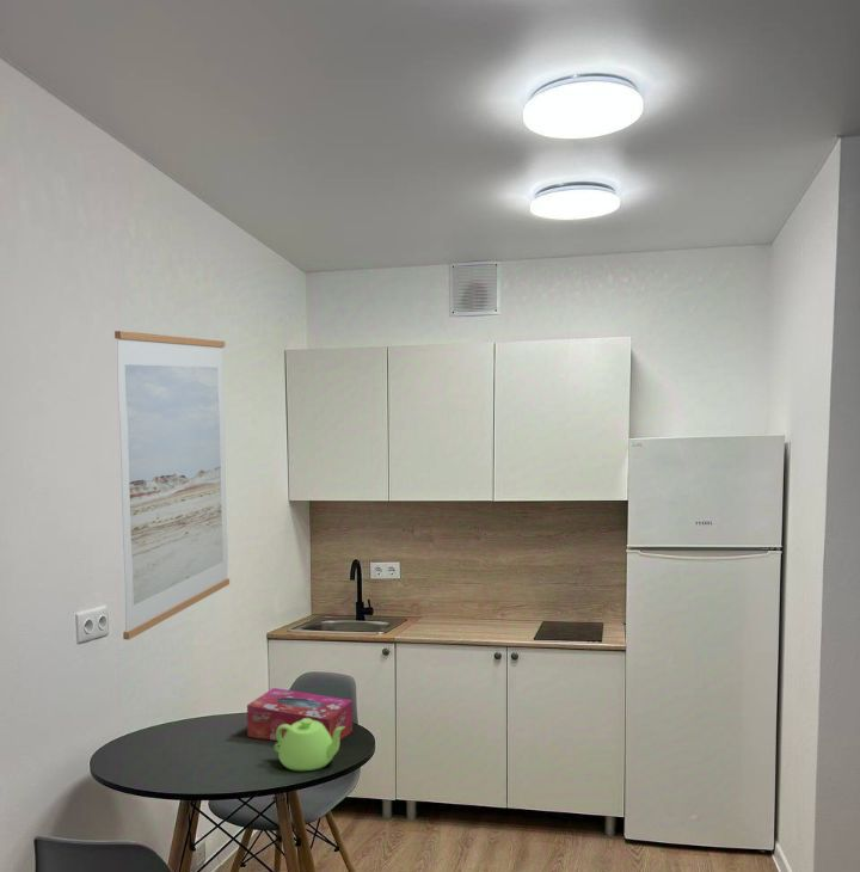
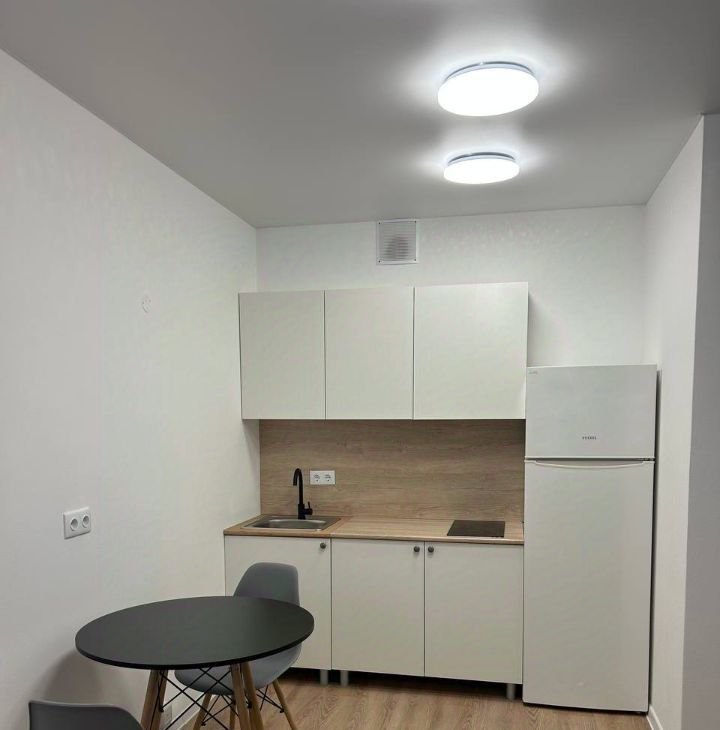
- tissue box (300, 718)
- wall art (179, 474)
- teapot (309, 741)
